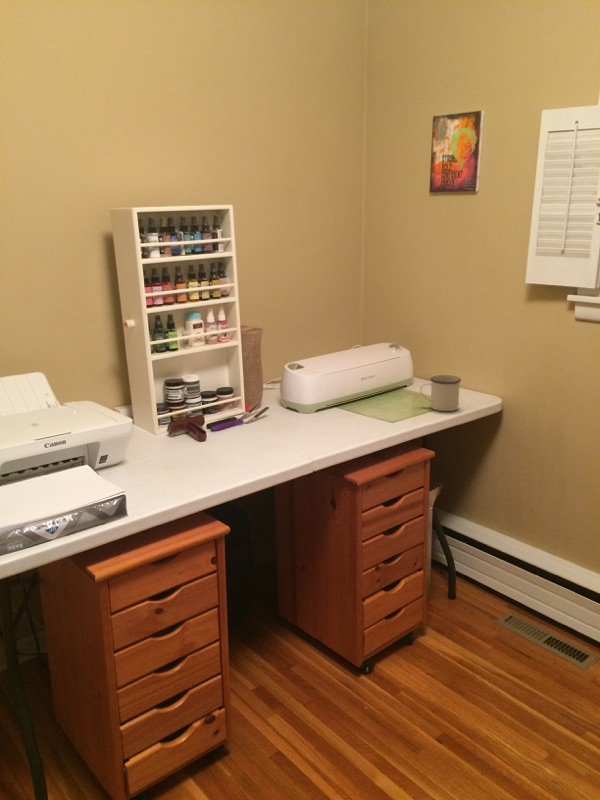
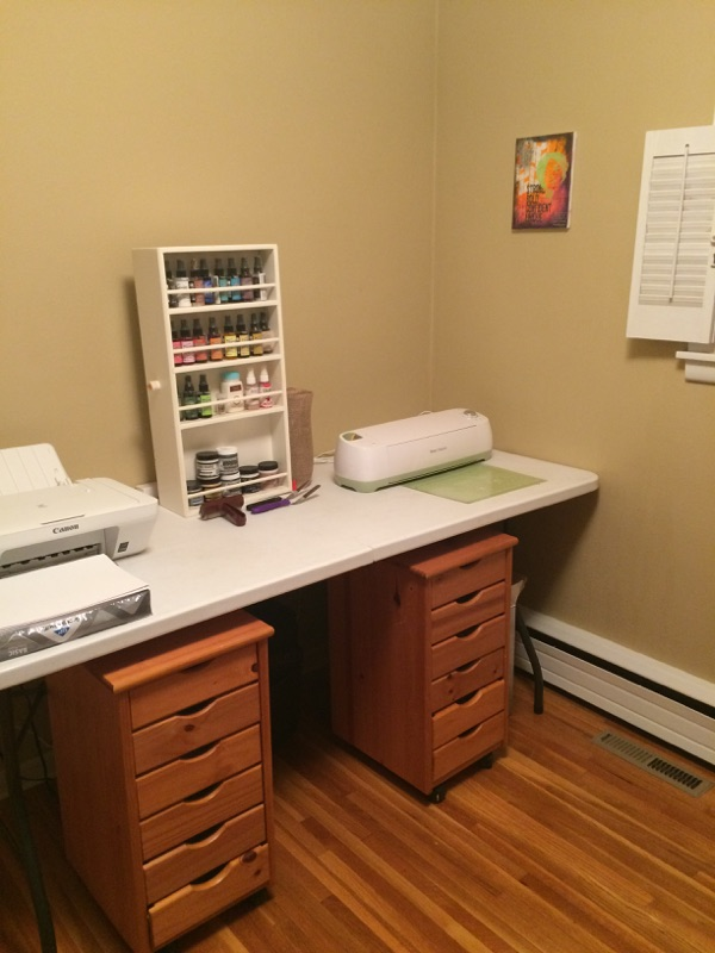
- mug (440, 393)
